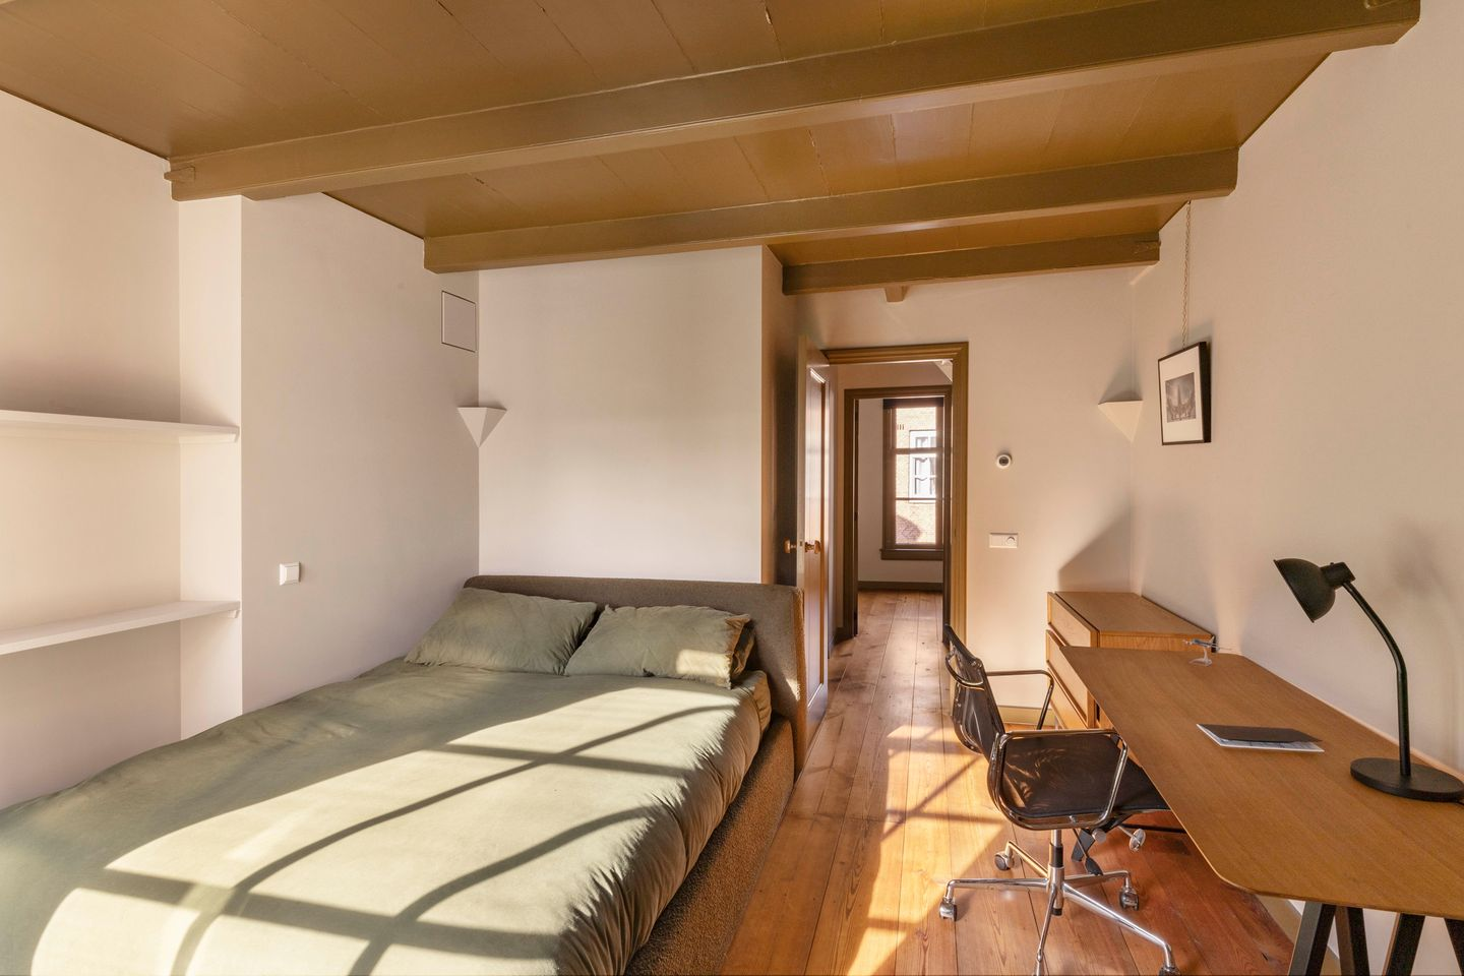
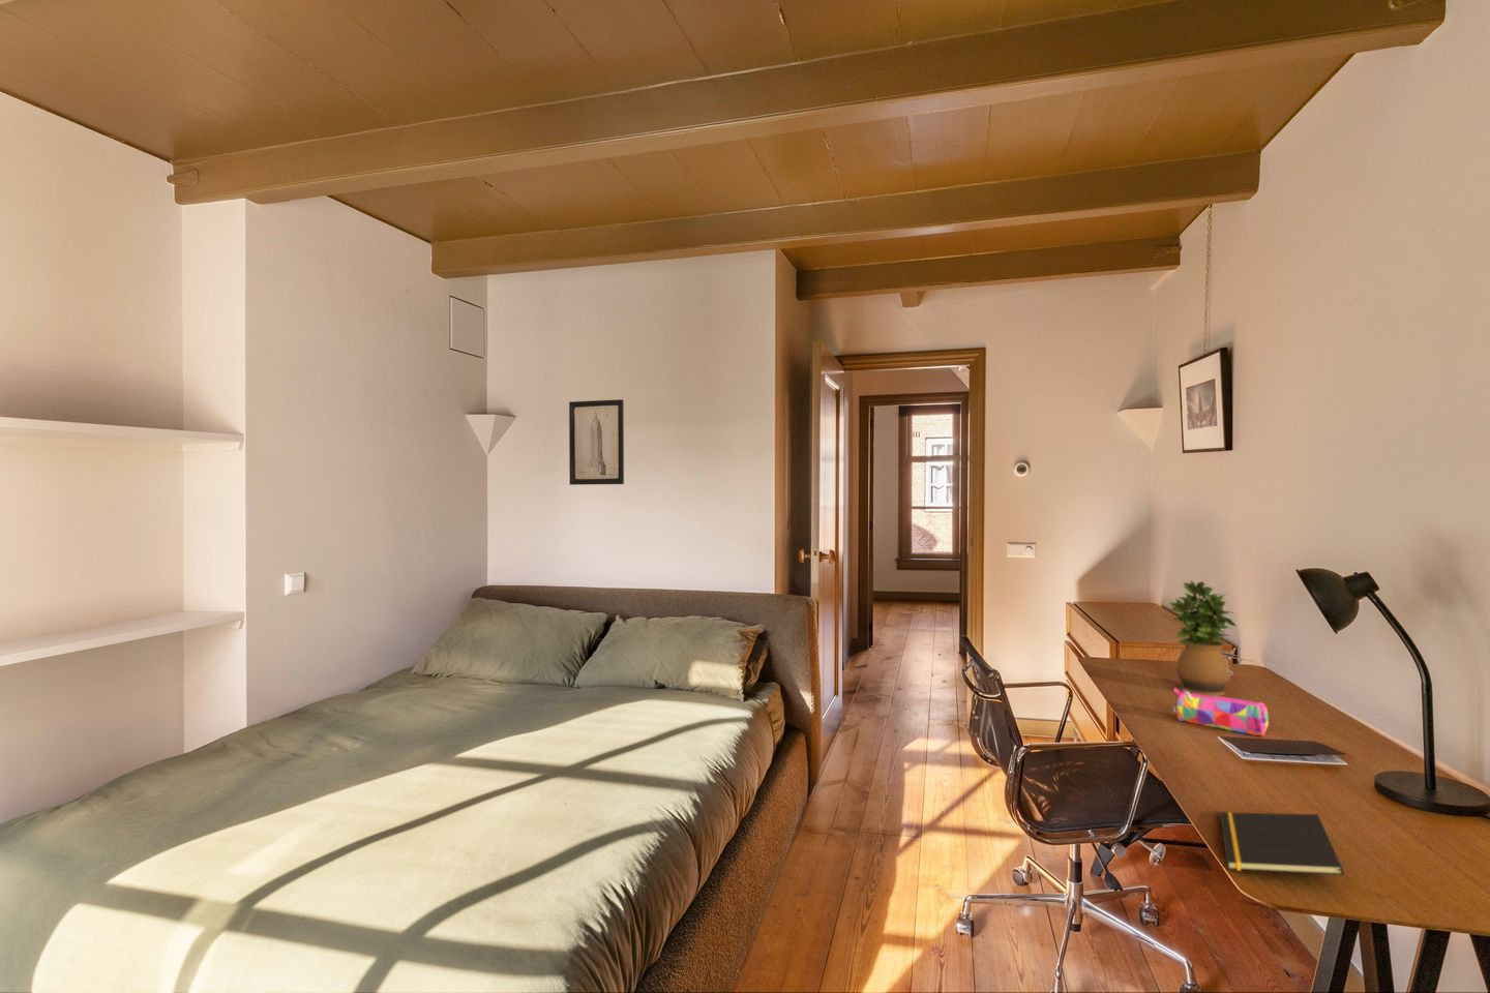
+ potted plant (1201, 636)
+ notepad (1275, 840)
+ pencil case (1218, 712)
+ wall art (596, 442)
